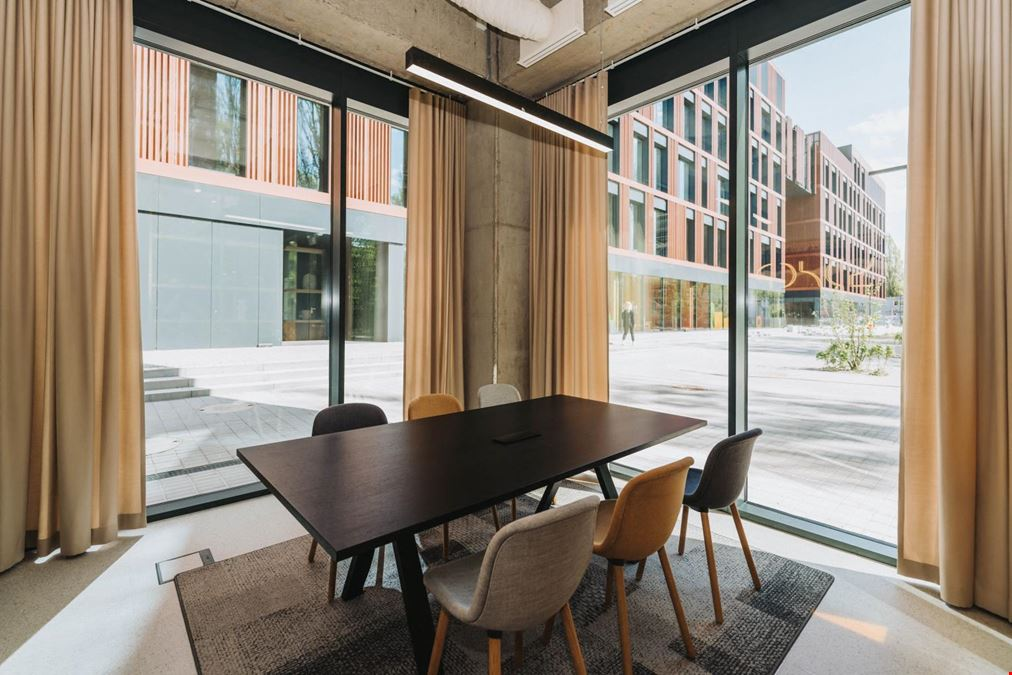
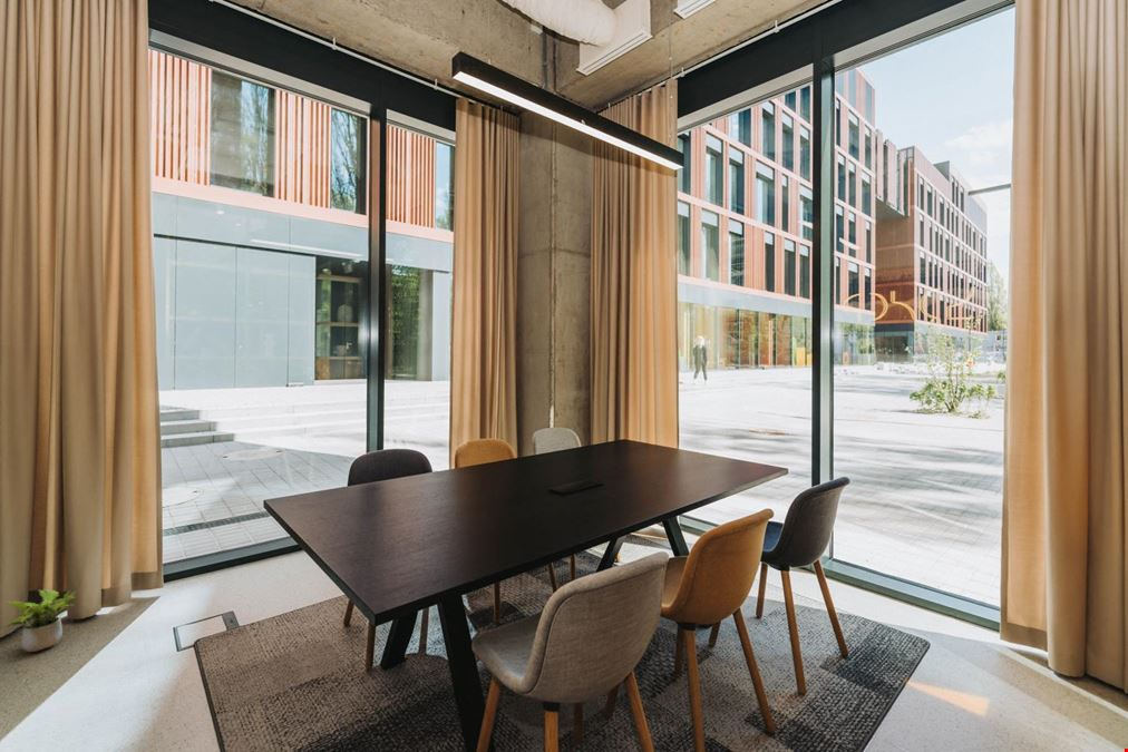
+ potted plant (40, 618)
